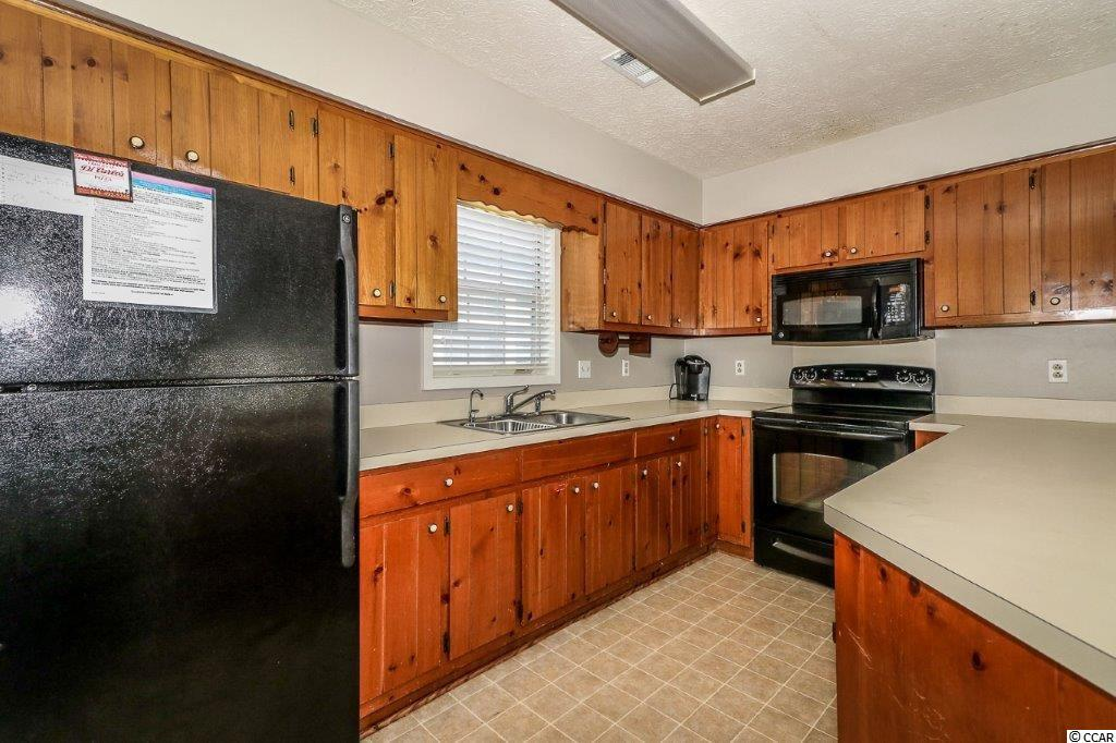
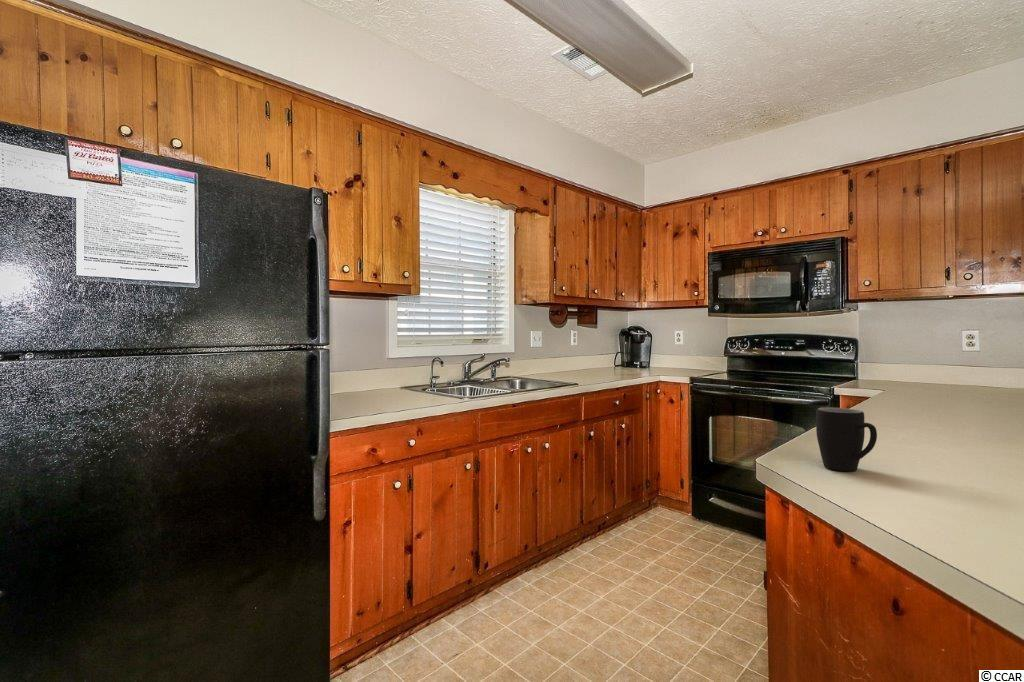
+ mug (848, 440)
